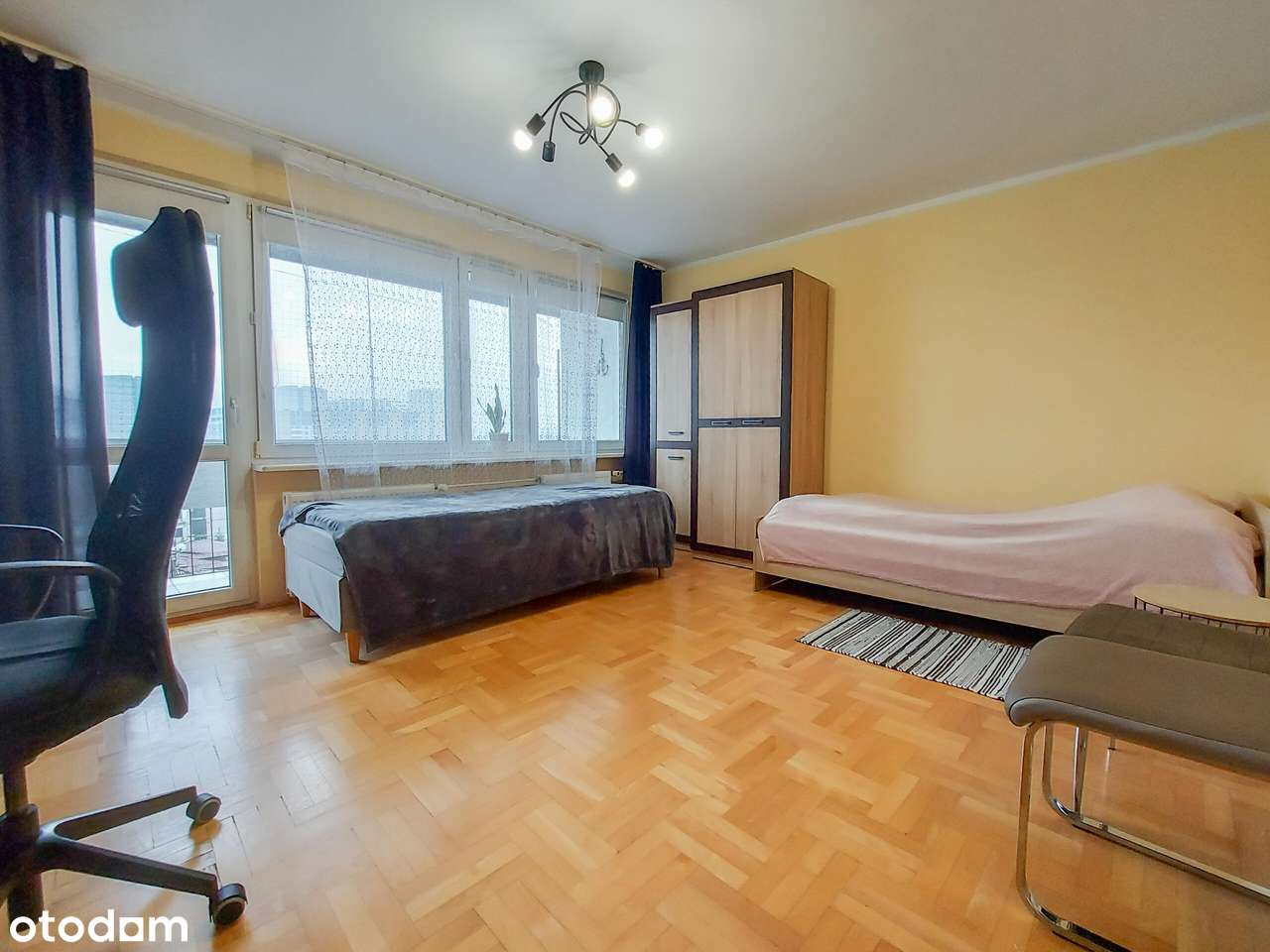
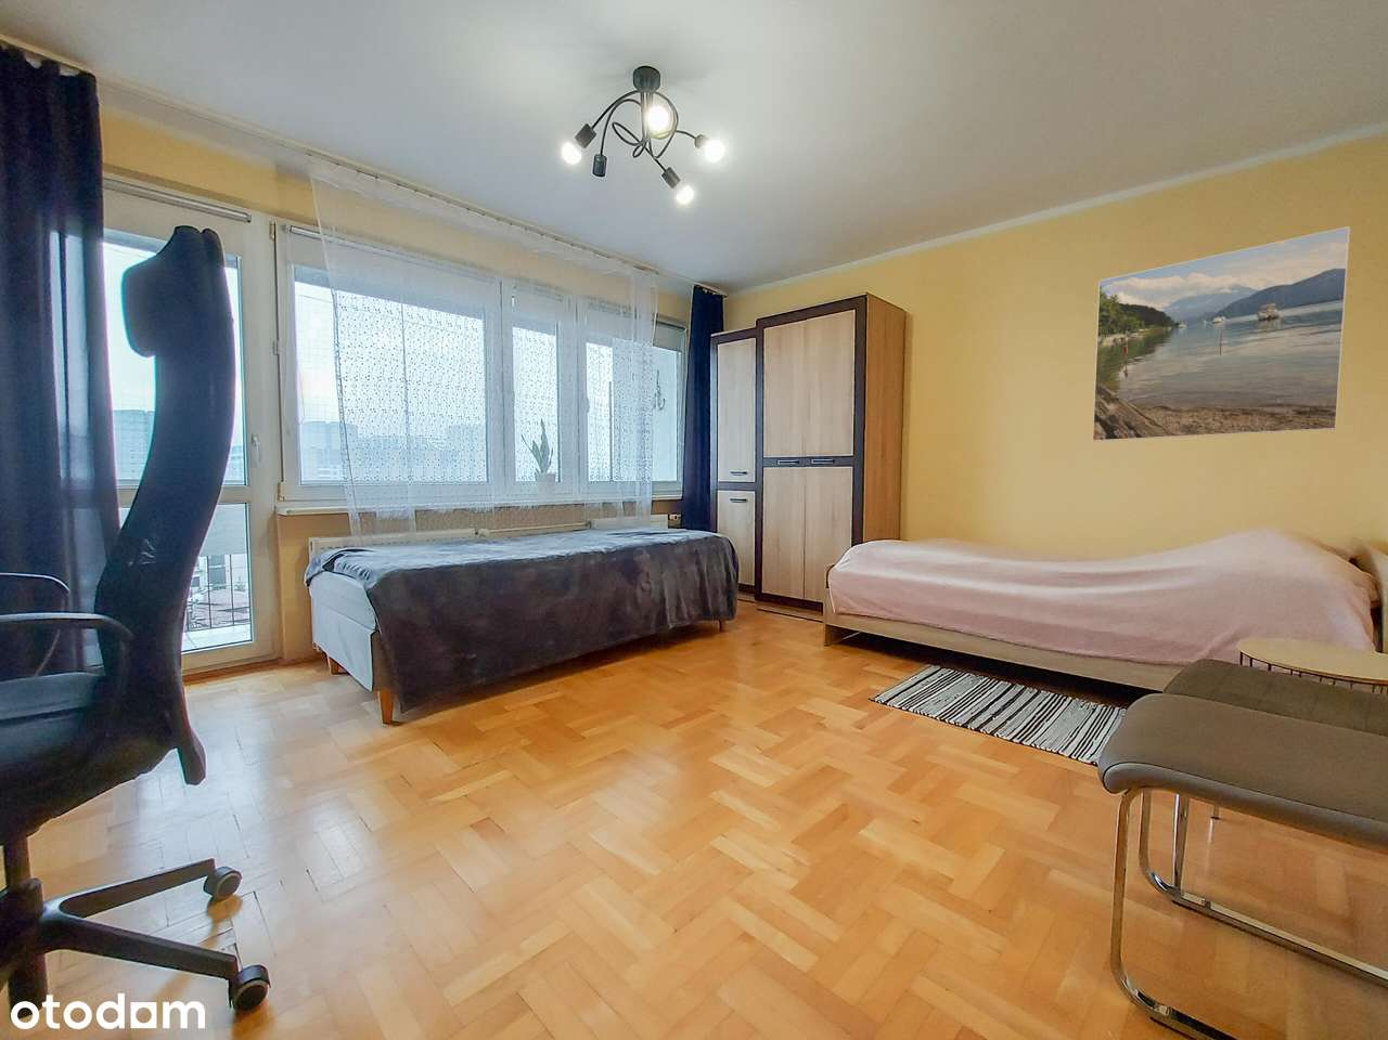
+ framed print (1204, 346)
